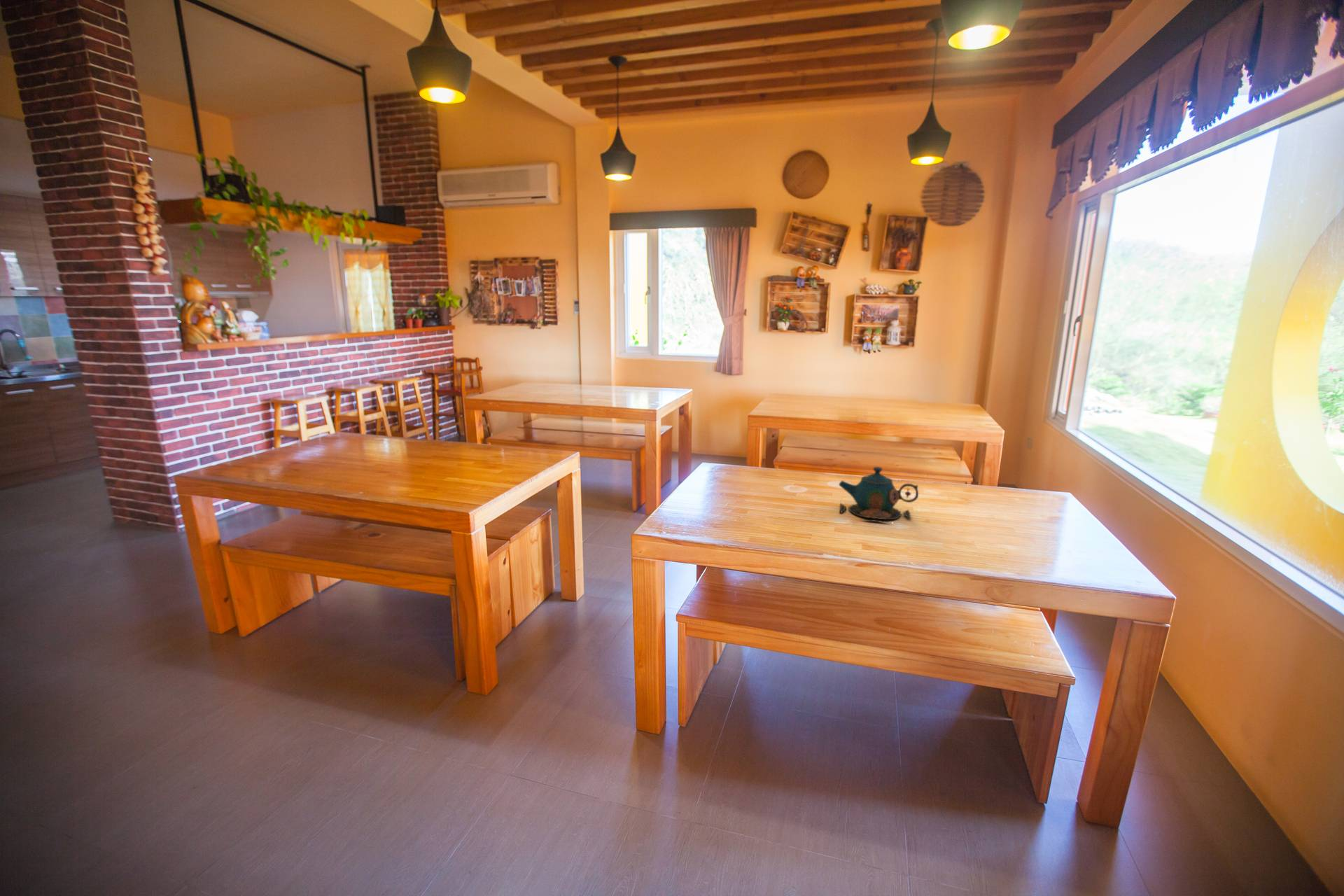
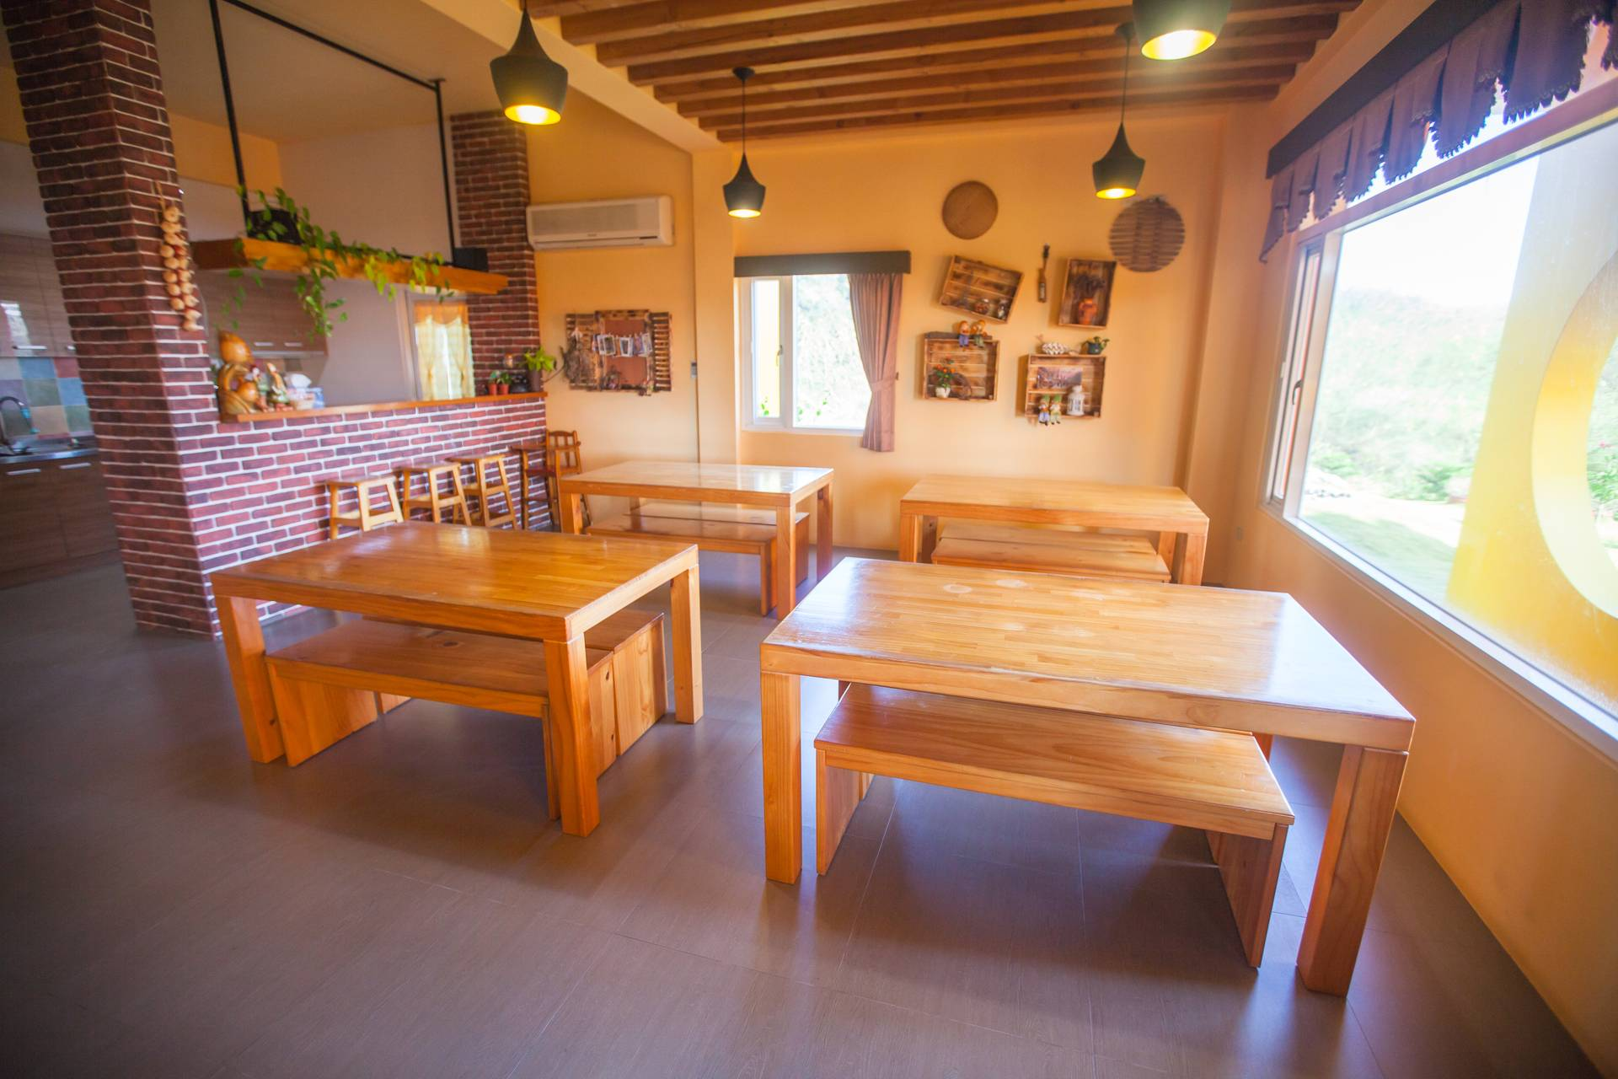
- teapot (878, 490)
